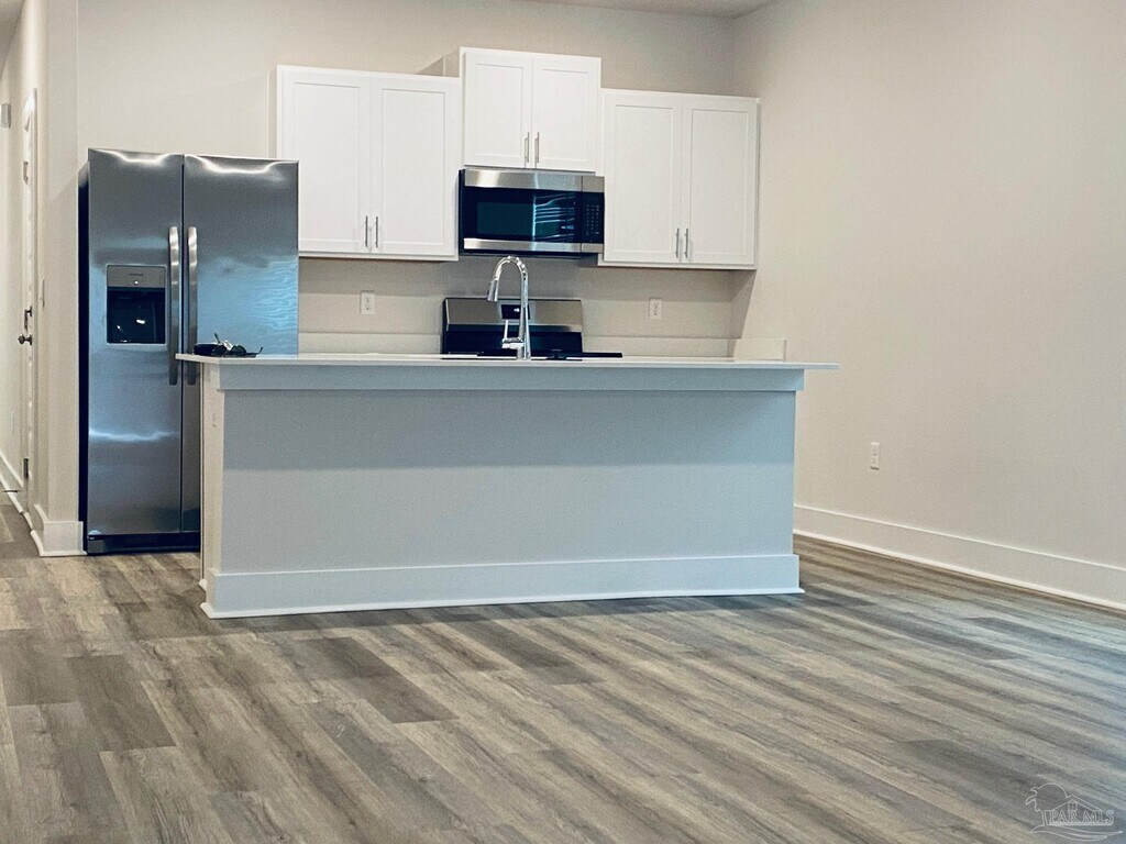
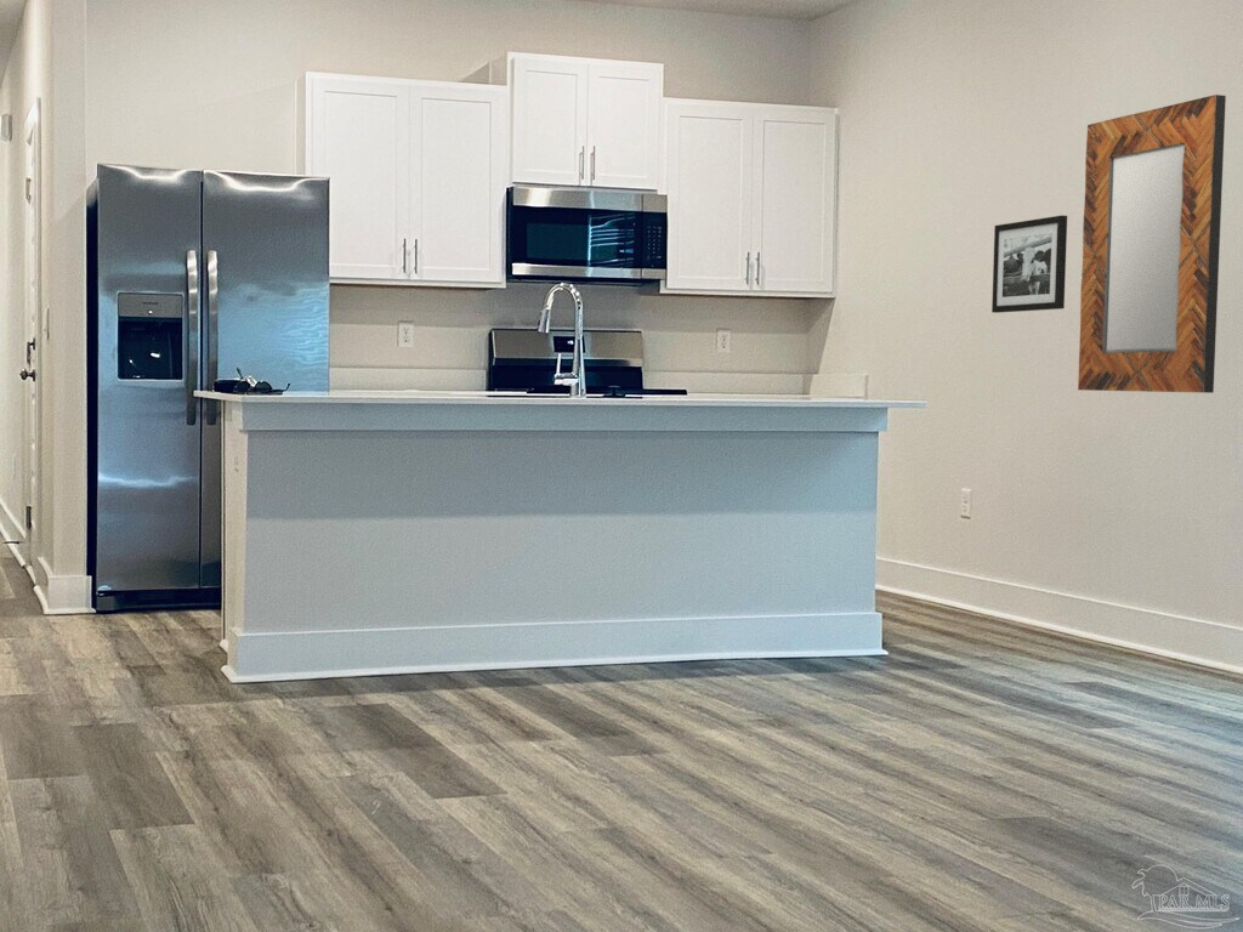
+ picture frame (1028, 266)
+ home mirror (1146, 251)
